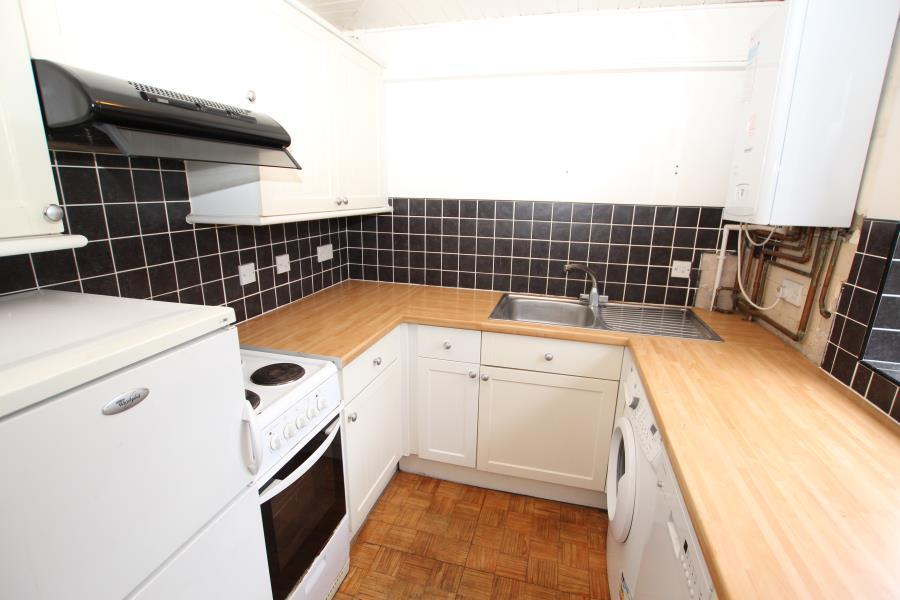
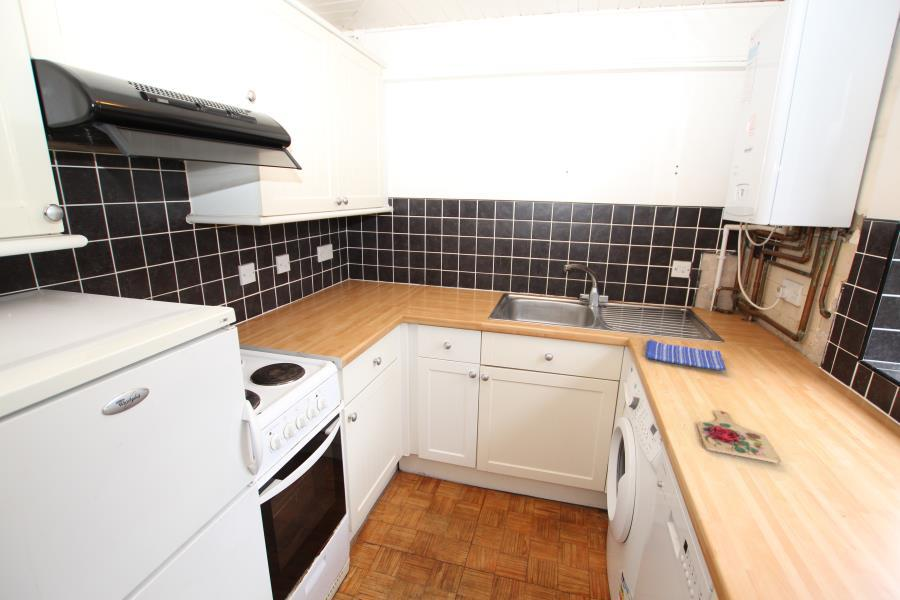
+ cutting board (731, 428)
+ dish towel (683, 354)
